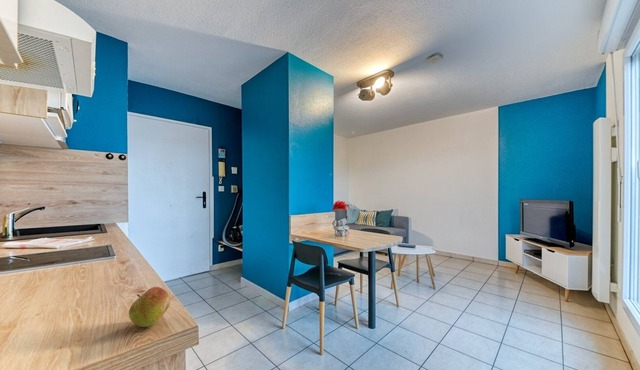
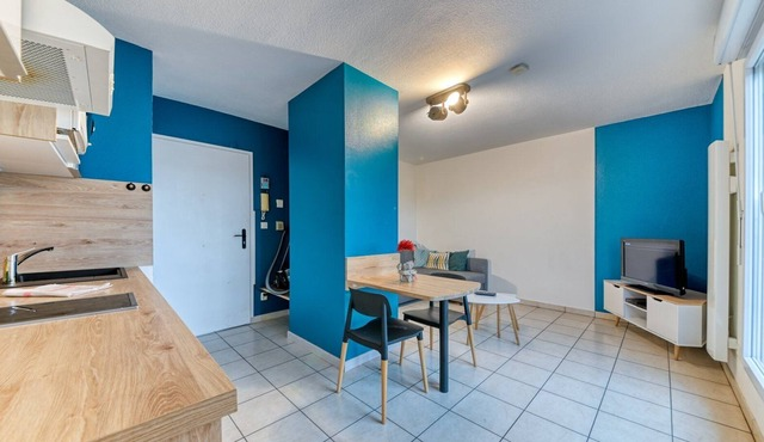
- apple (150, 306)
